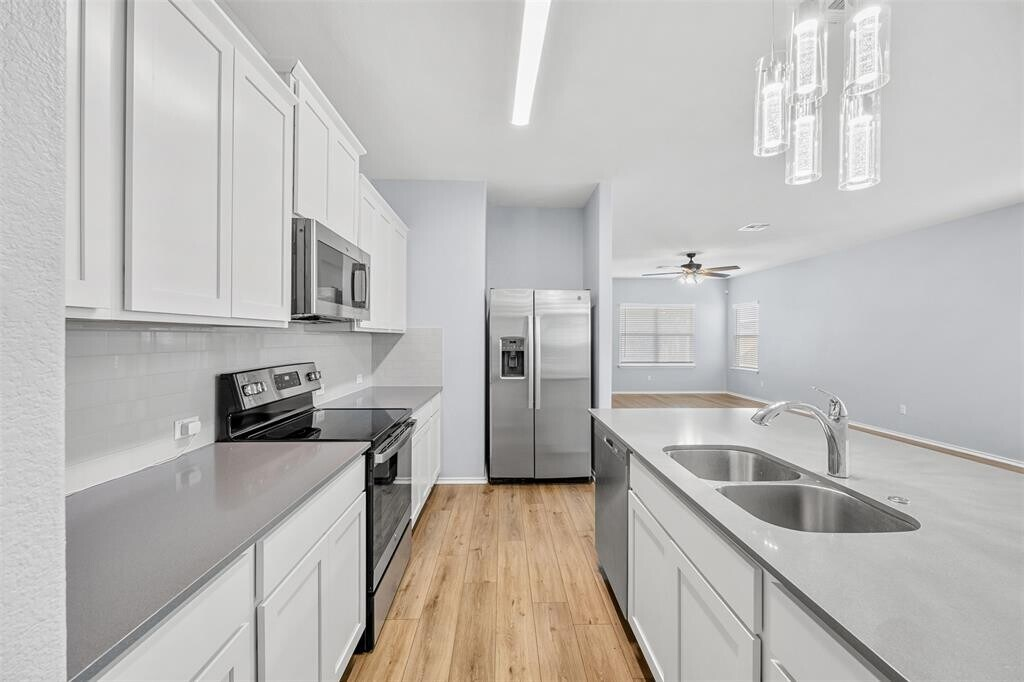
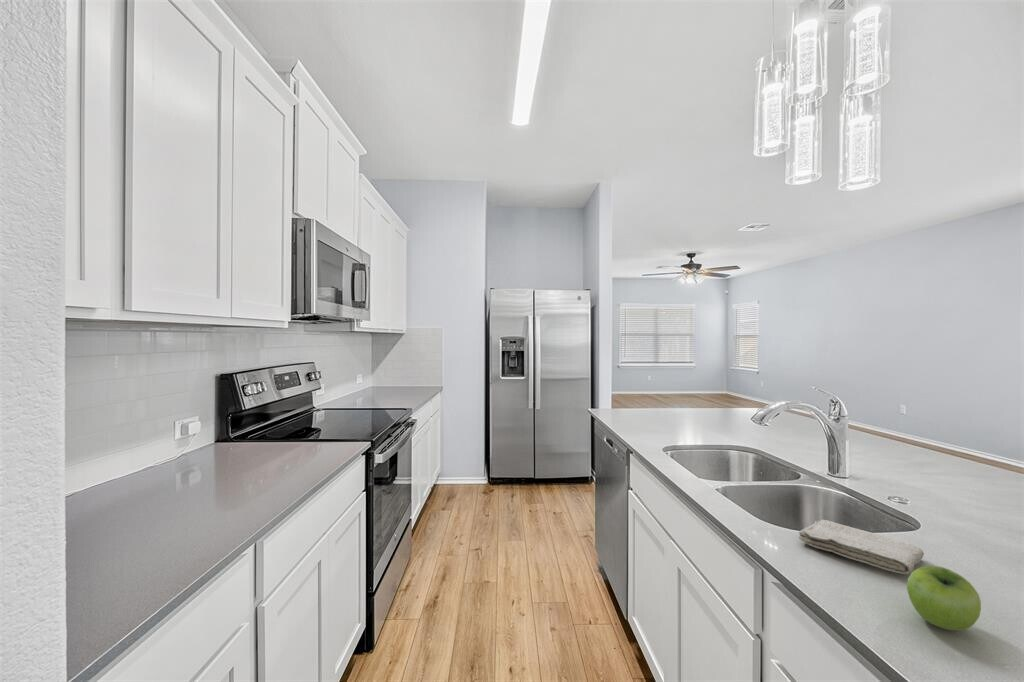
+ washcloth (858, 543)
+ fruit (942, 597)
